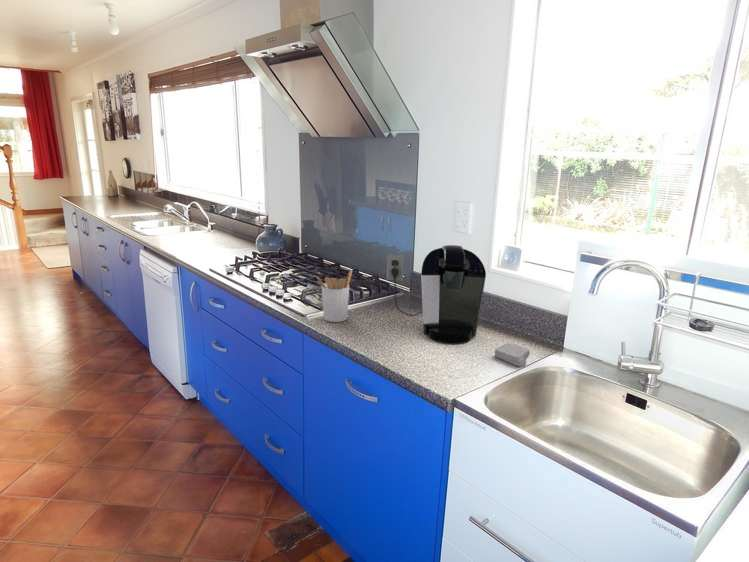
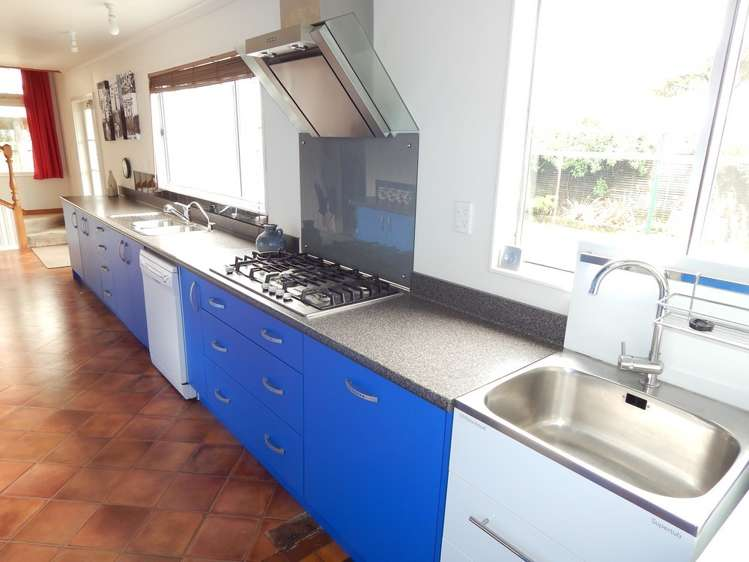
- coffee maker (433, 289)
- soap bar (512, 352)
- utensil holder (335, 296)
